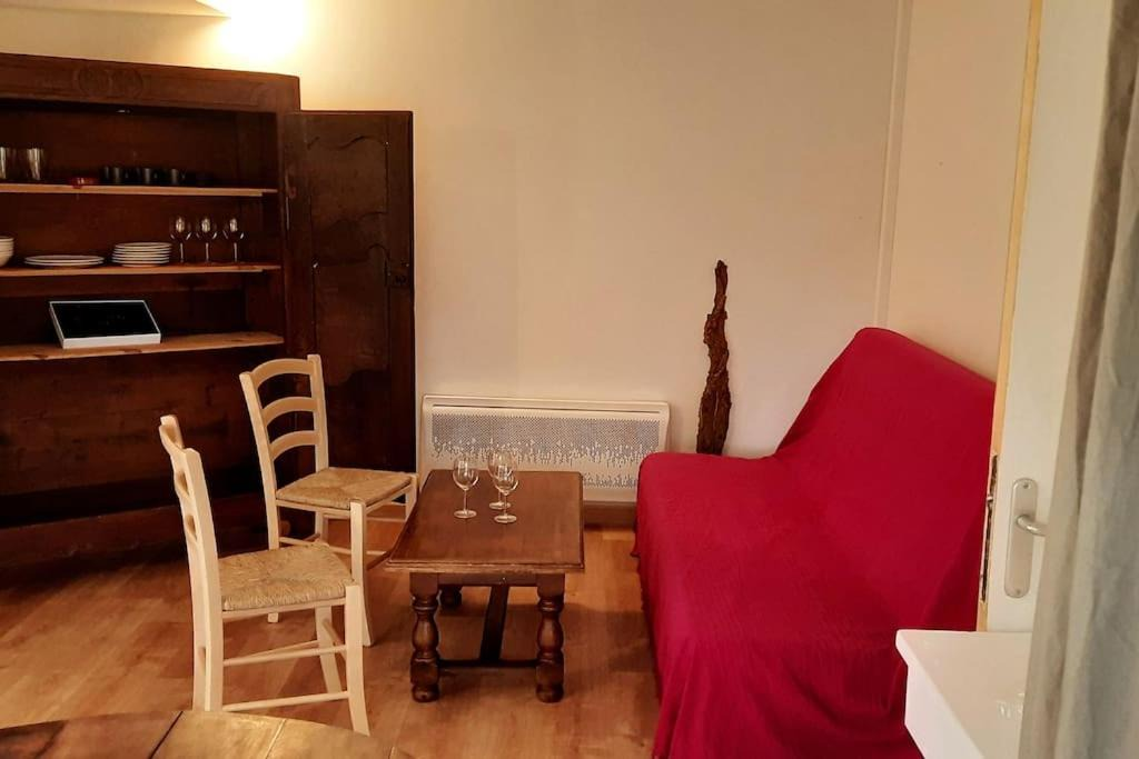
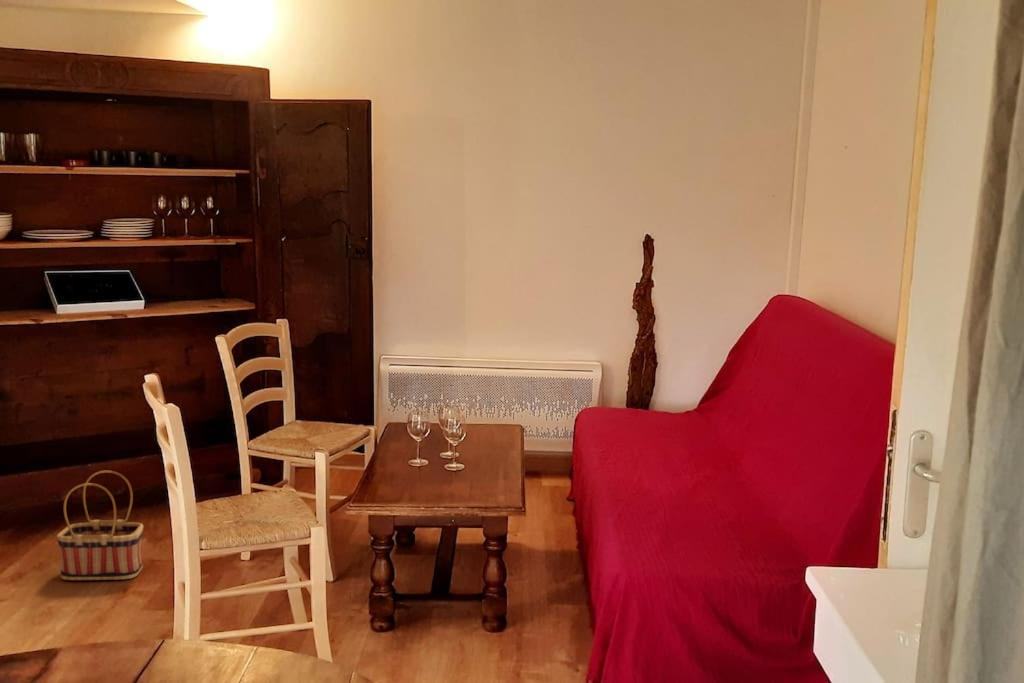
+ basket (101, 524)
